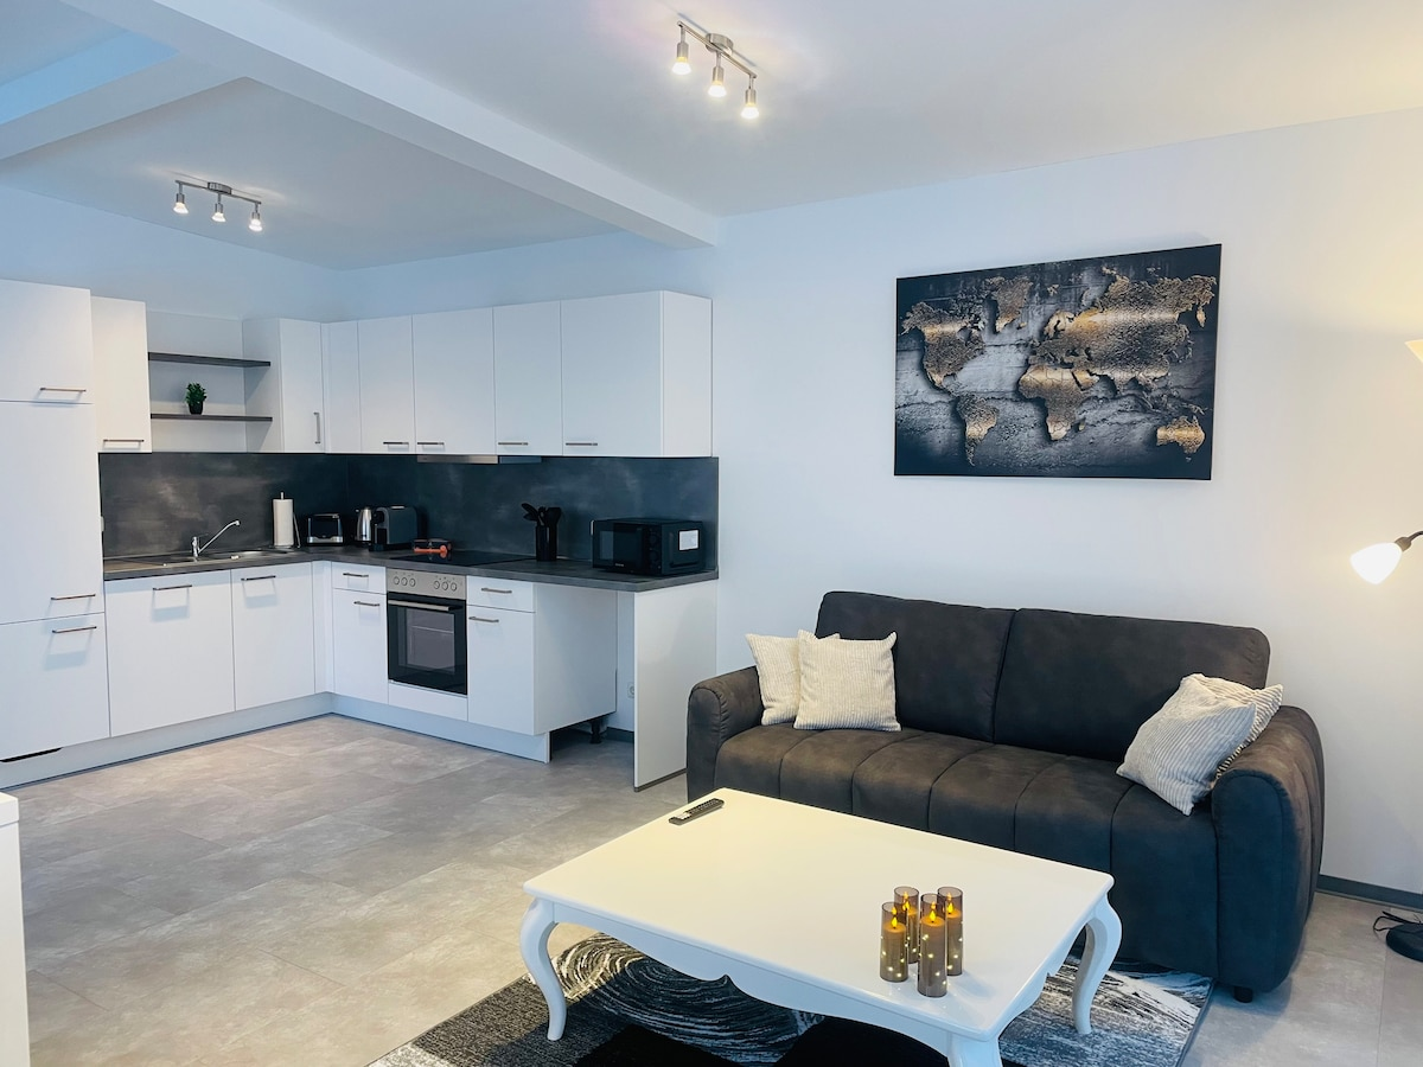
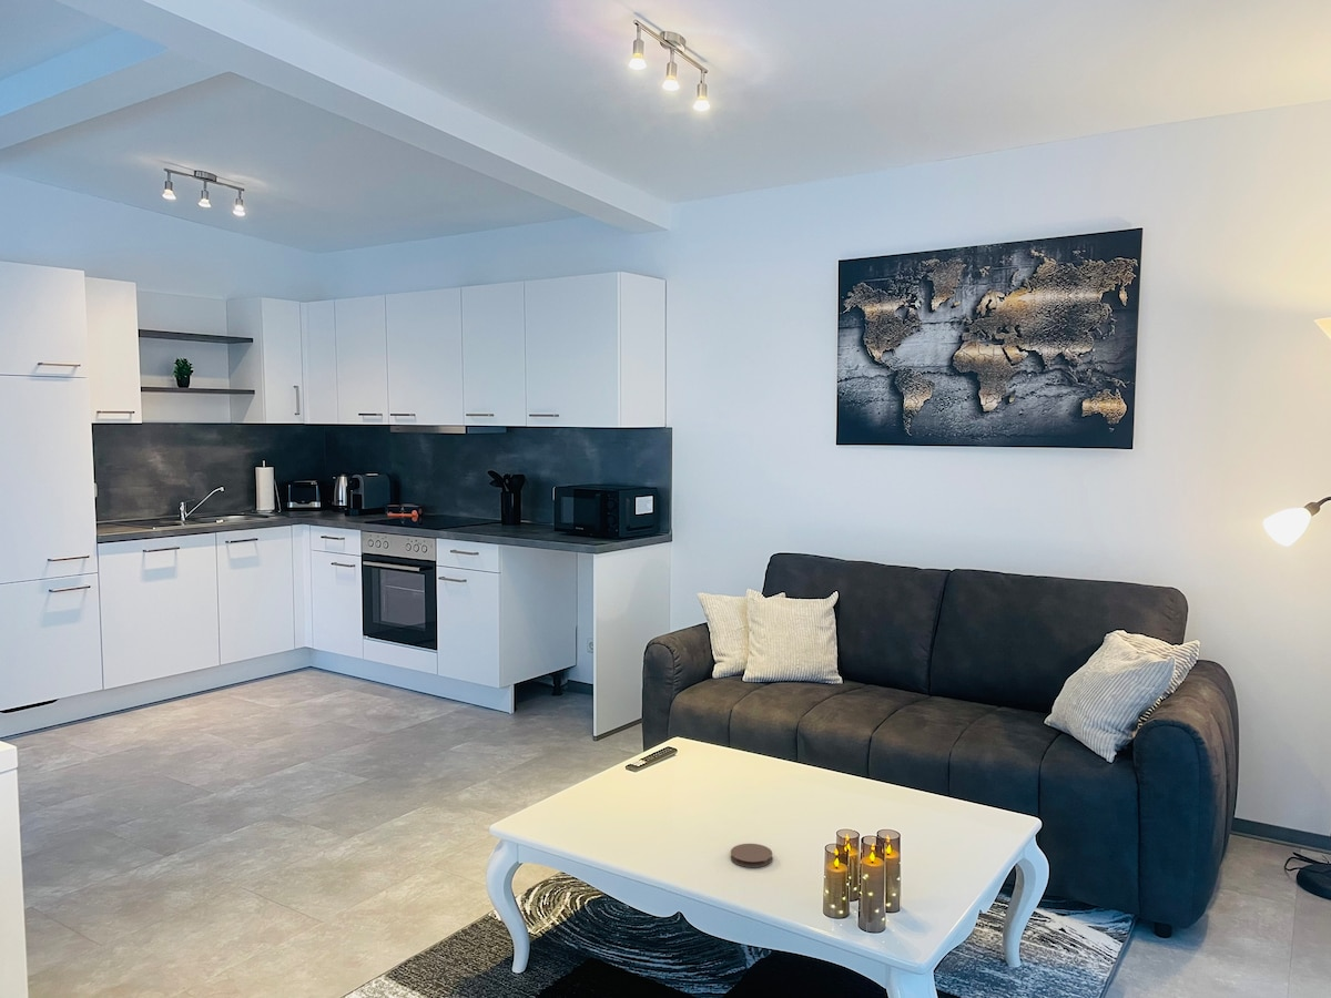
+ coaster (751, 855)
